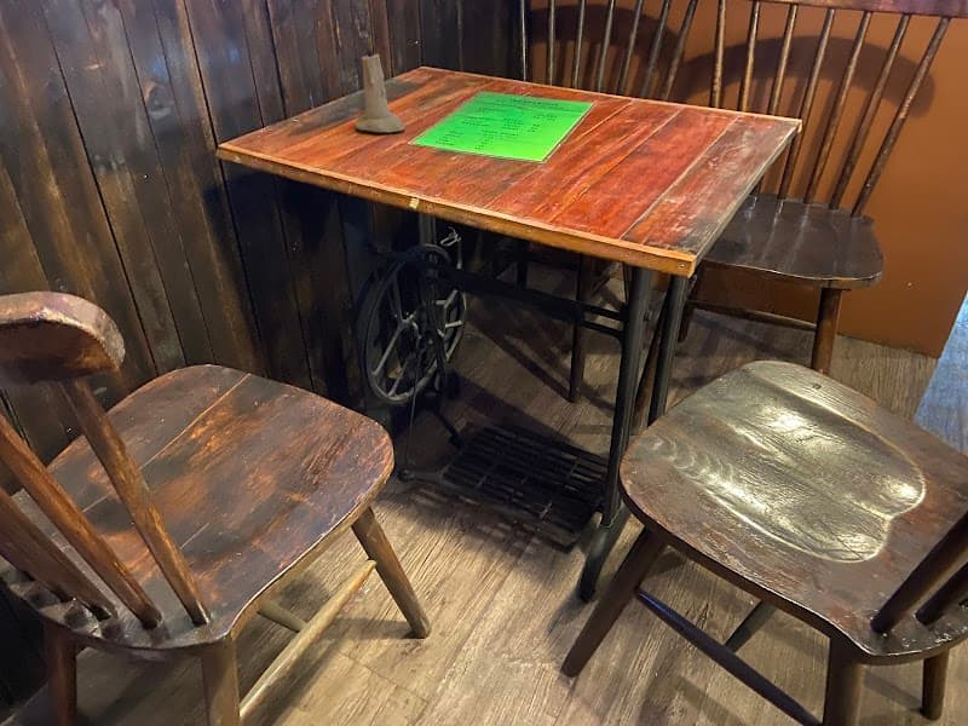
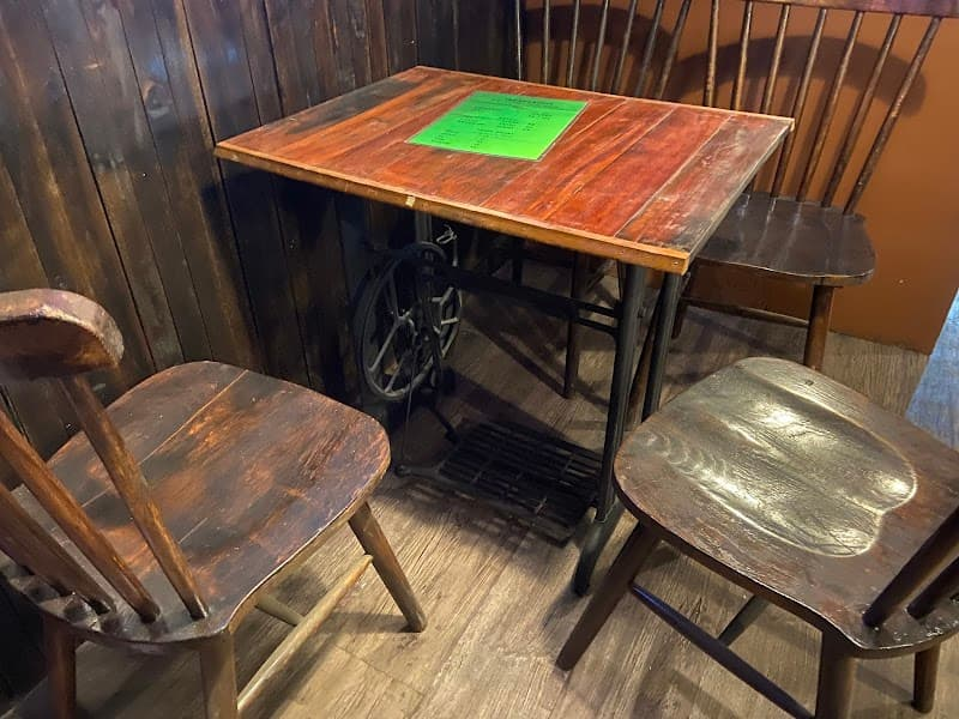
- candle (378, 83)
